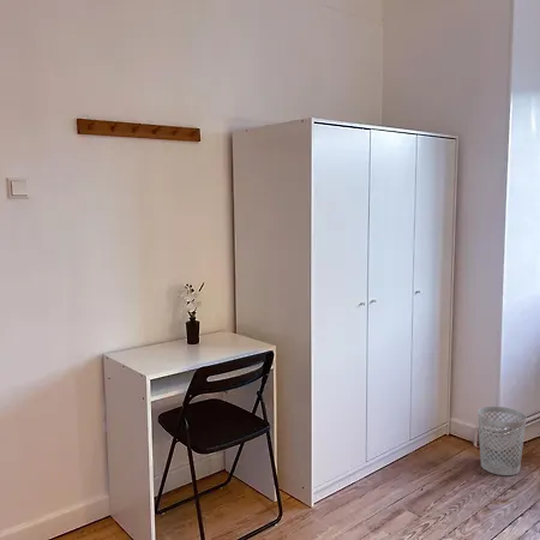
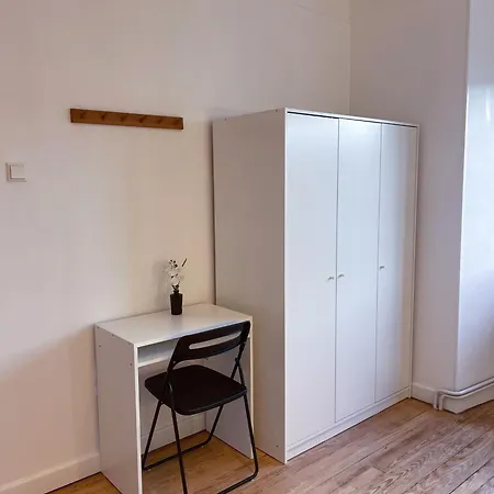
- wastebasket (500, 440)
